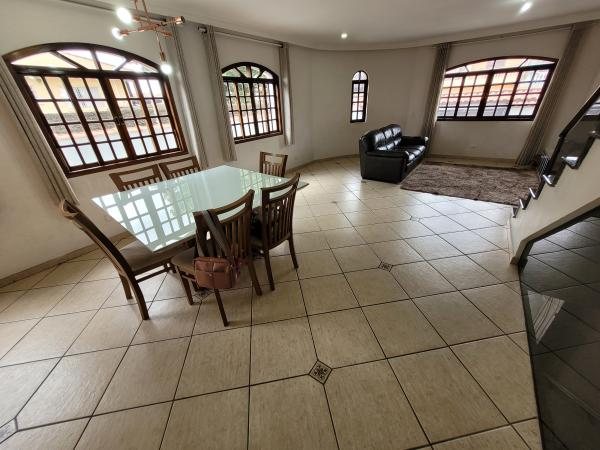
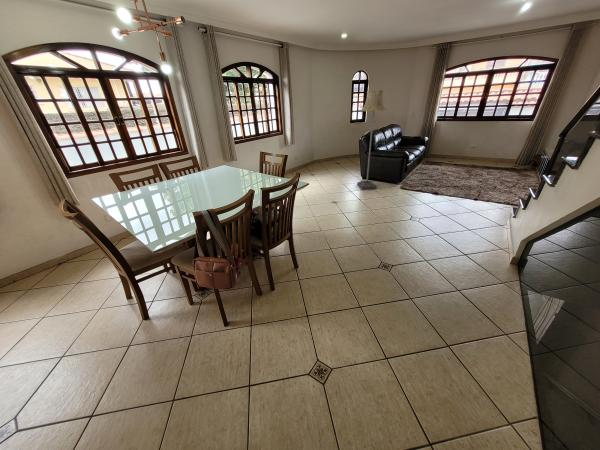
+ floor lamp (370, 143)
